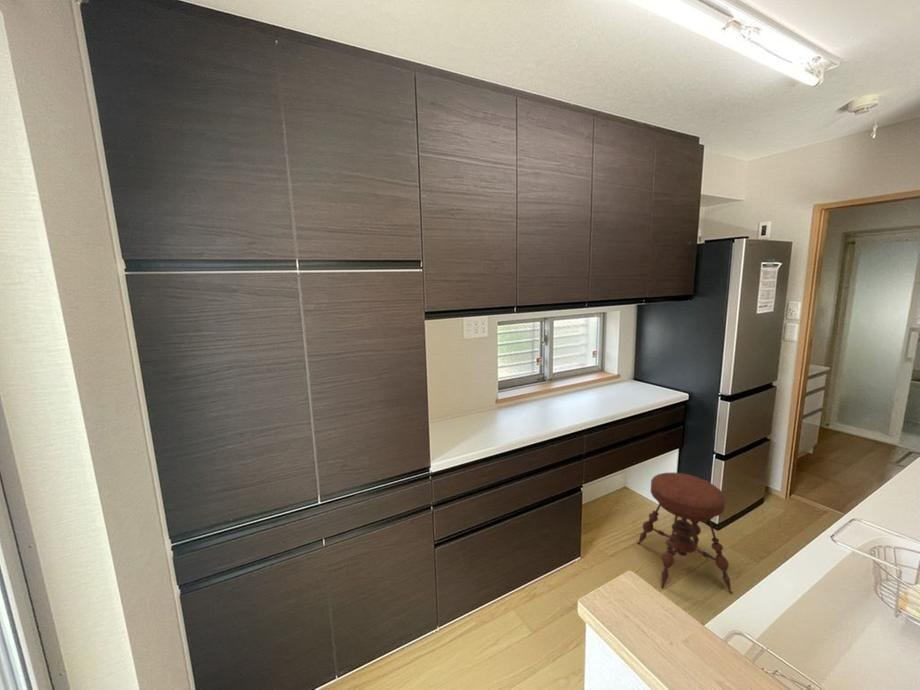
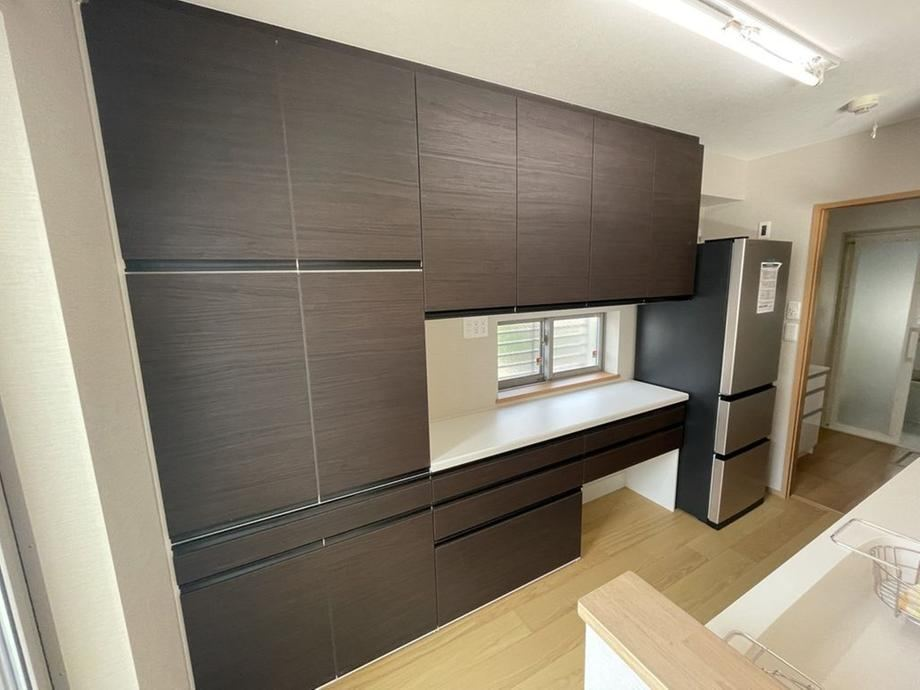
- stool (683, 526)
